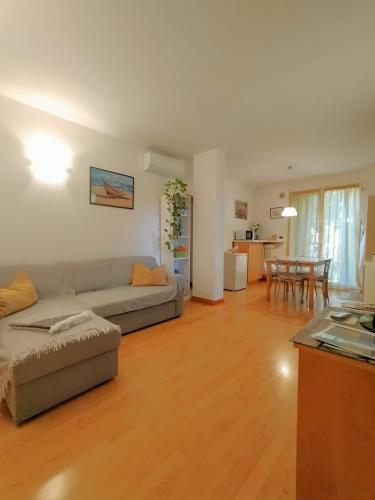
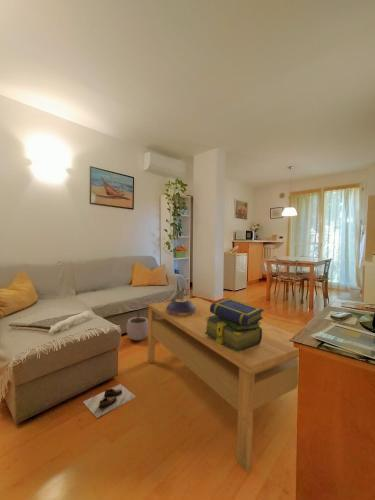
+ coffee table (213, 353)
+ stack of books (235, 321)
+ shoe (109, 396)
+ decorative bowl (181, 305)
+ plant pot (137, 325)
